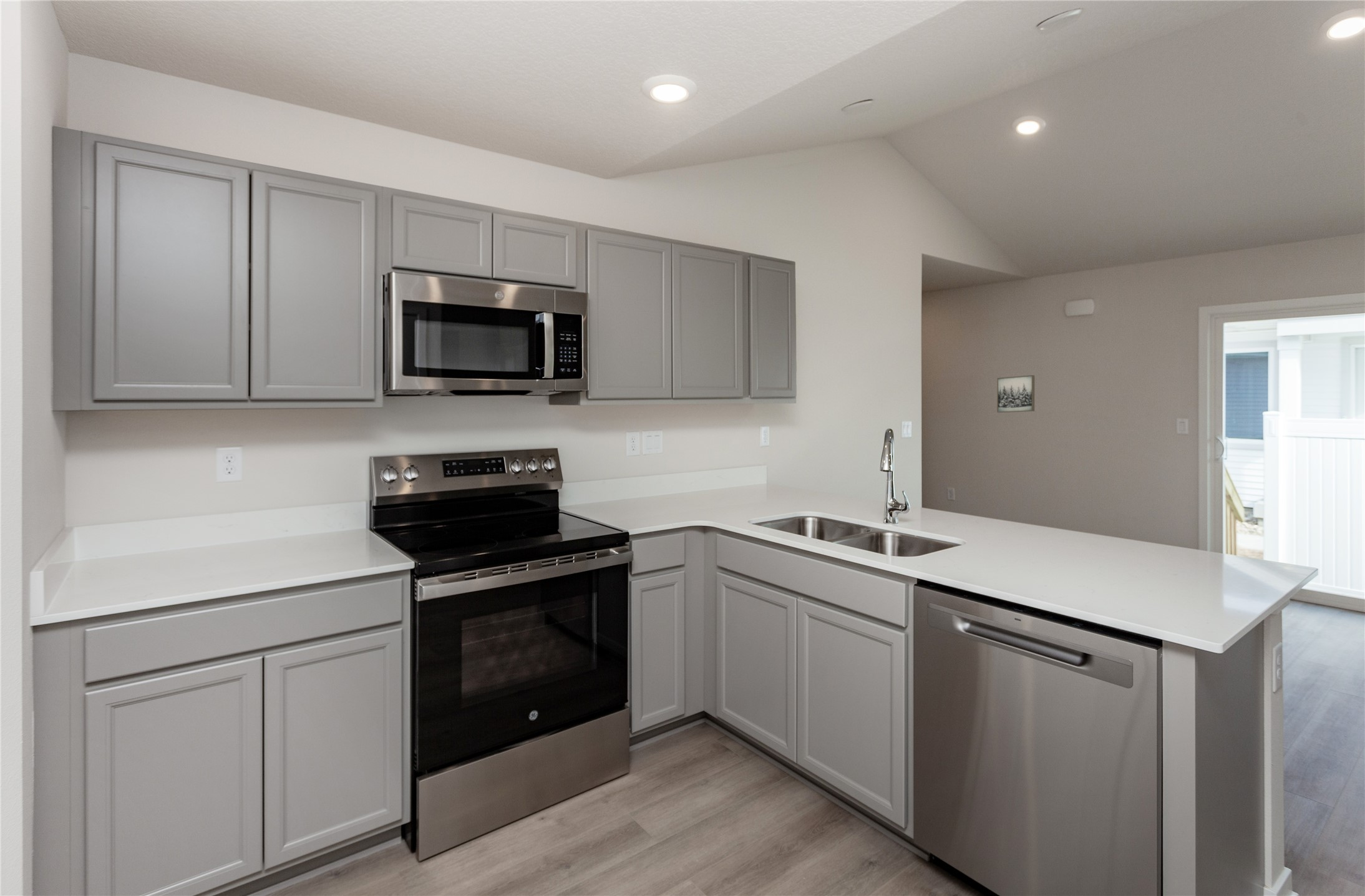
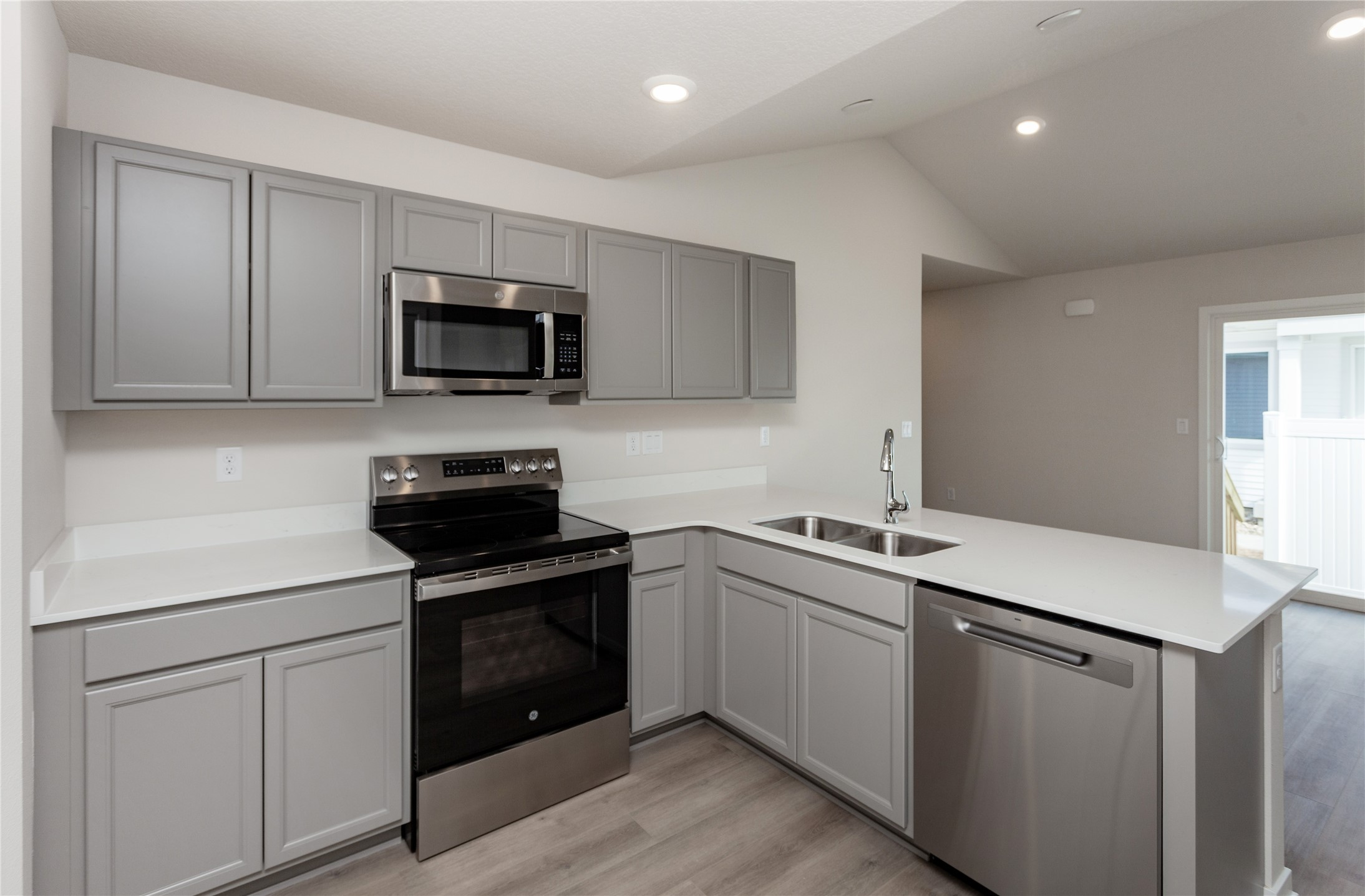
- wall art (1015, 394)
